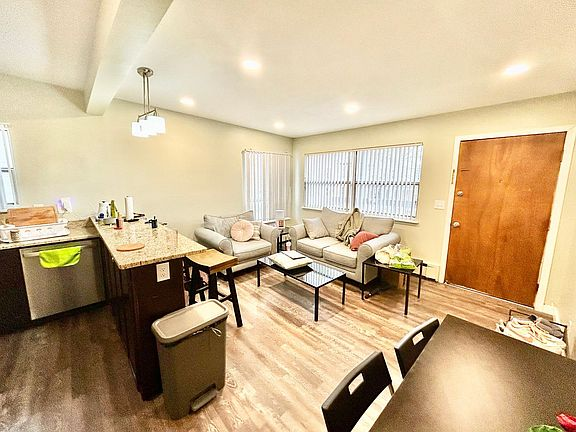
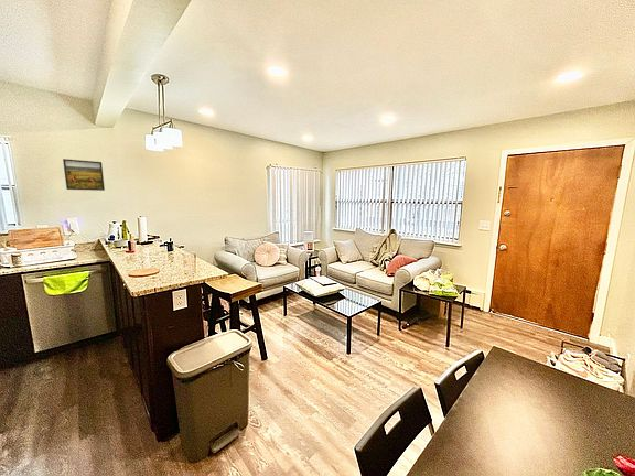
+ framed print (84, 175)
